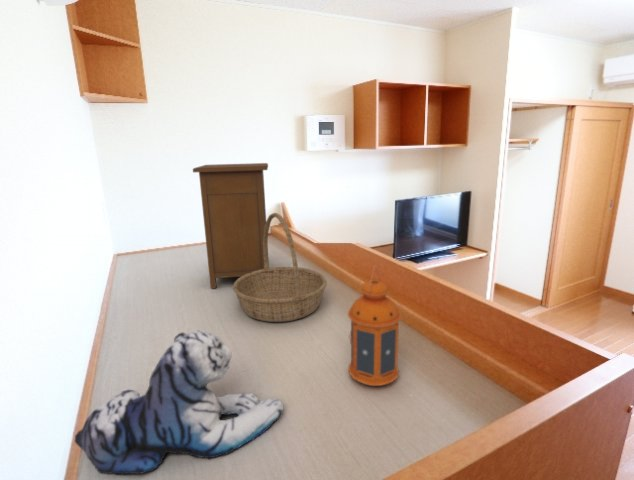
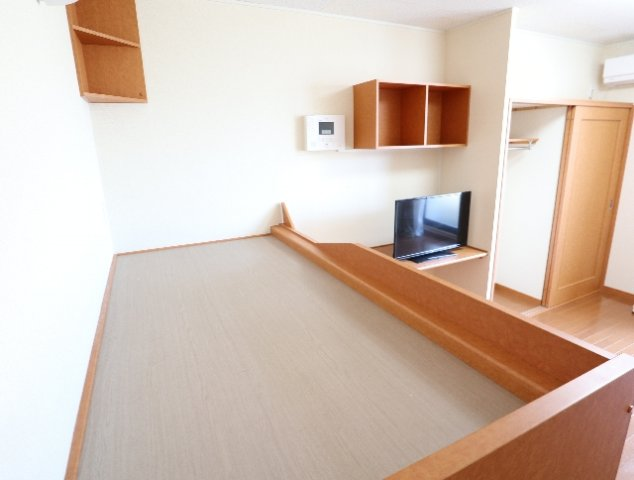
- basket (279, 267)
- lantern (373, 322)
- nightstand (239, 220)
- plush toy (179, 381)
